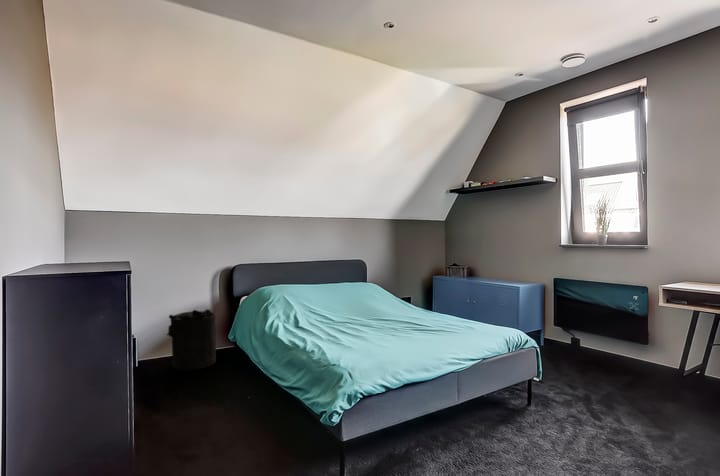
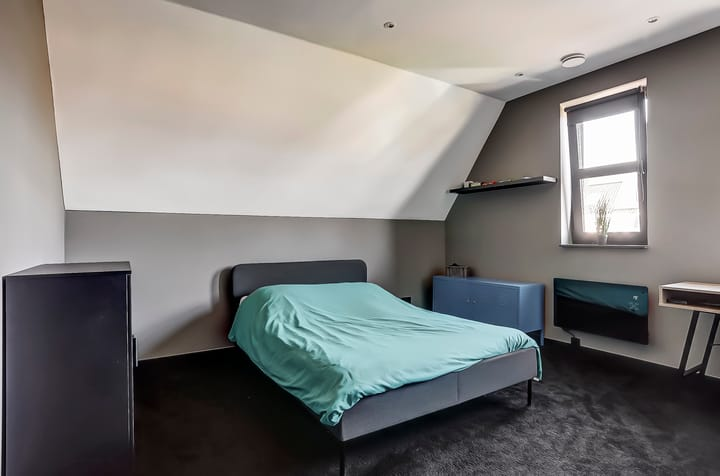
- laundry hamper (191, 337)
